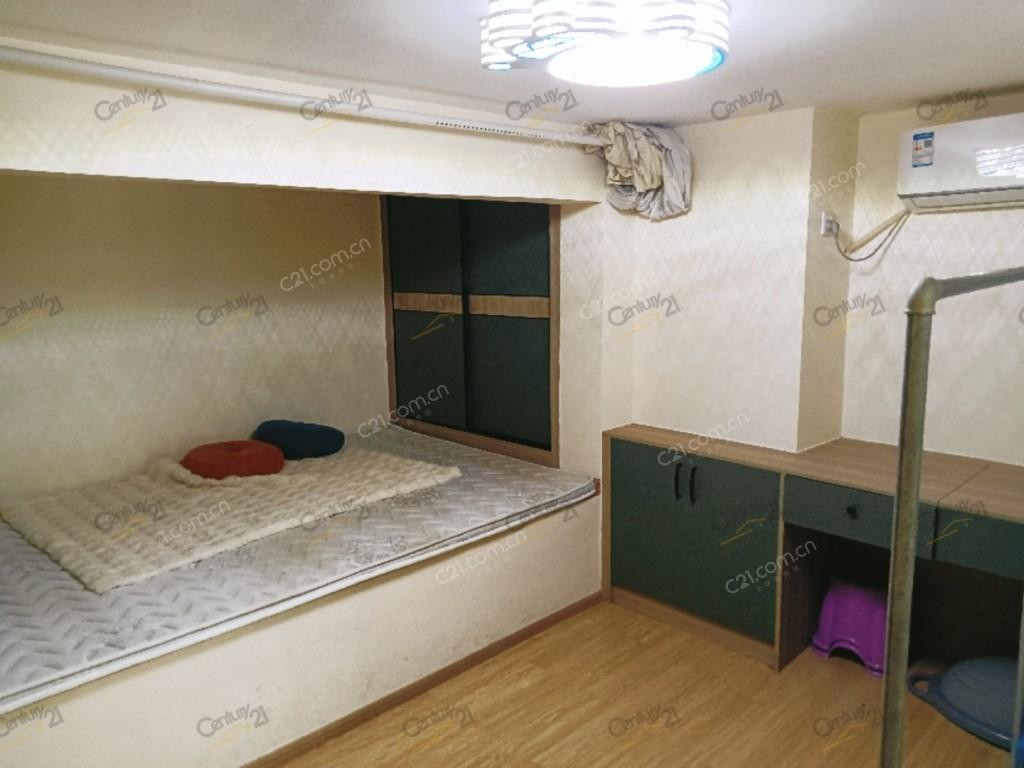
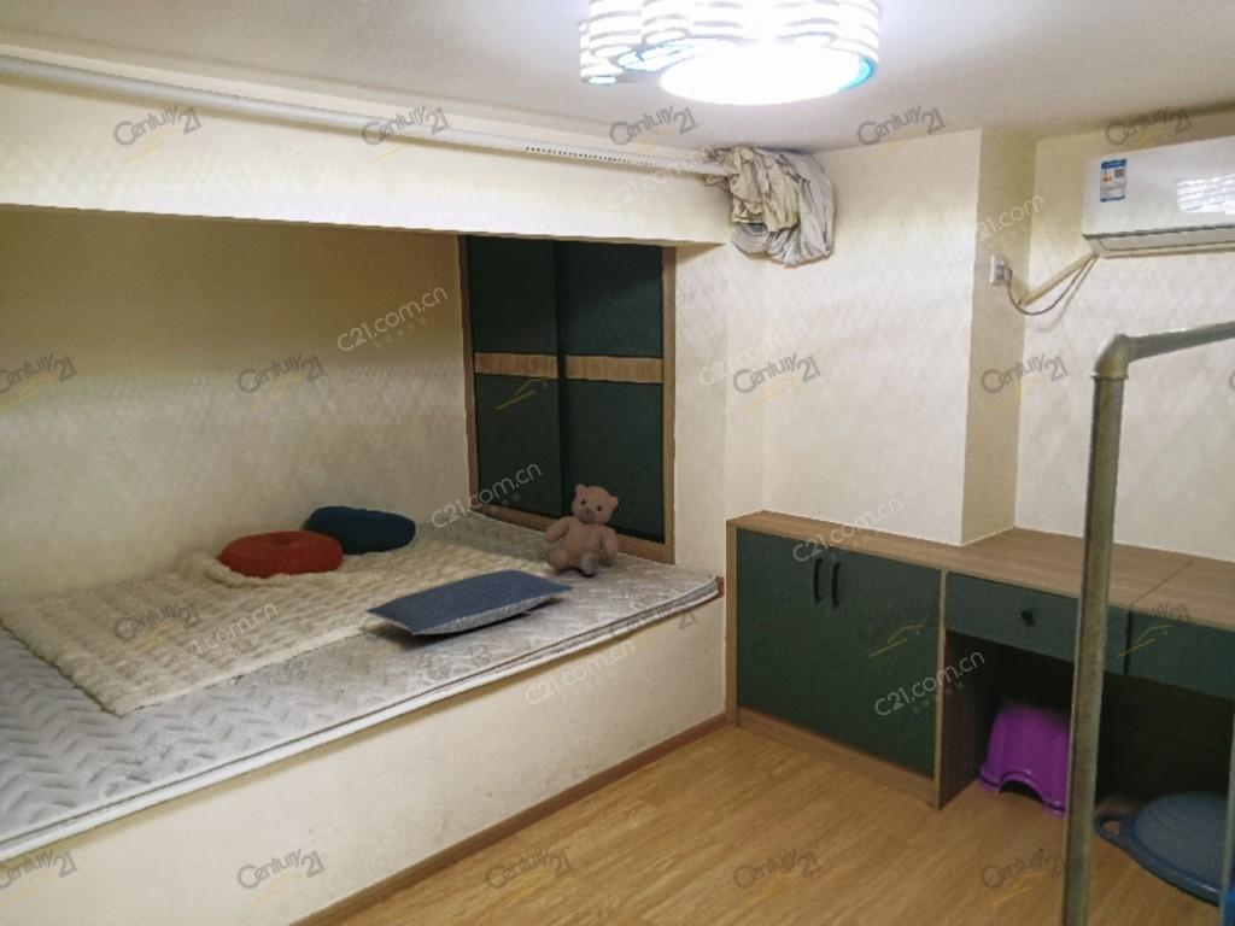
+ teddy bear (580, 528)
+ pillow (472, 599)
